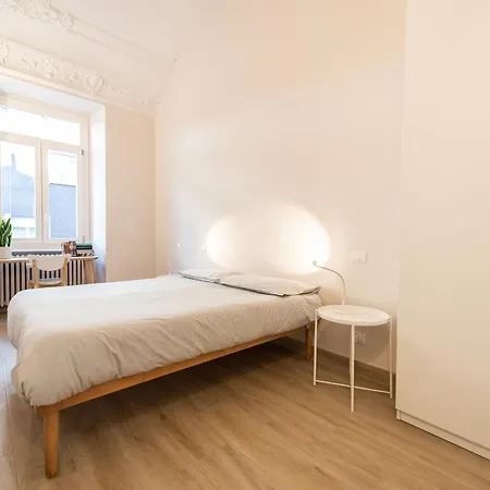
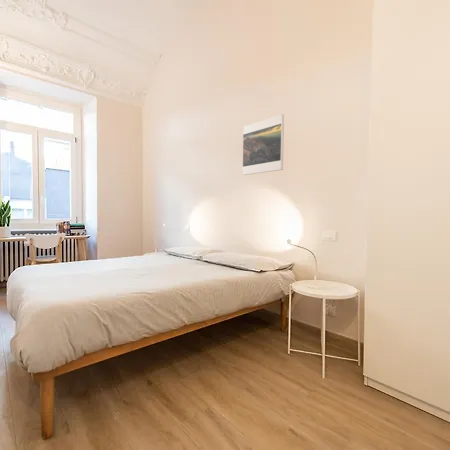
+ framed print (261, 146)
